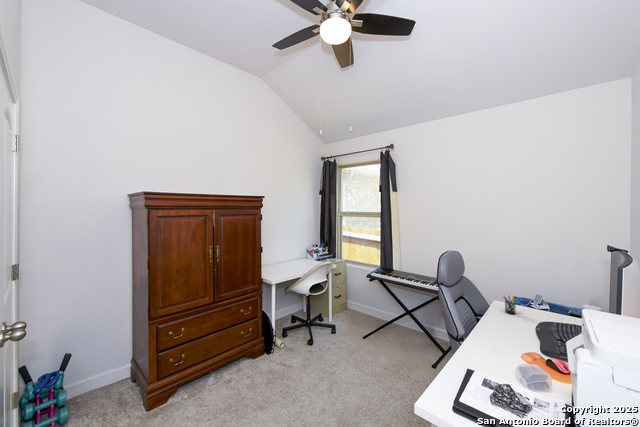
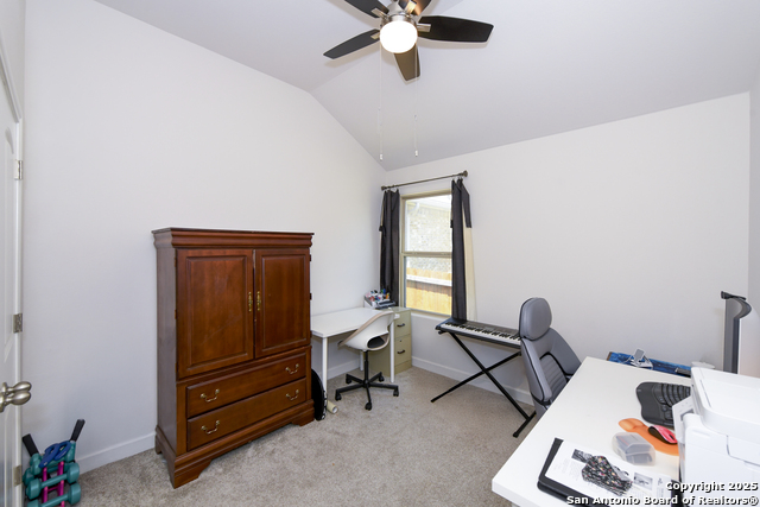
- pen holder (511, 303)
